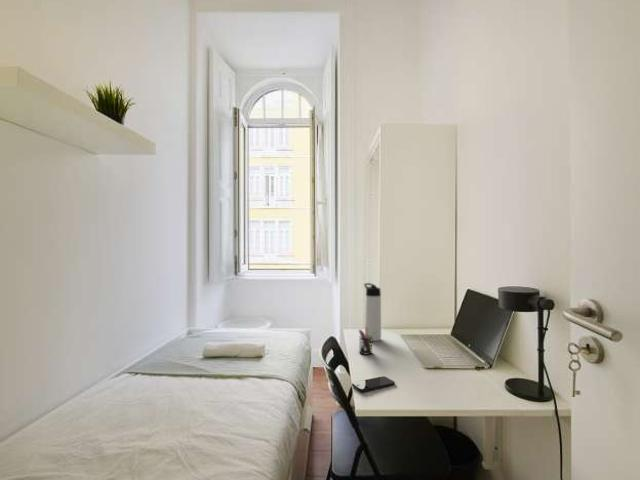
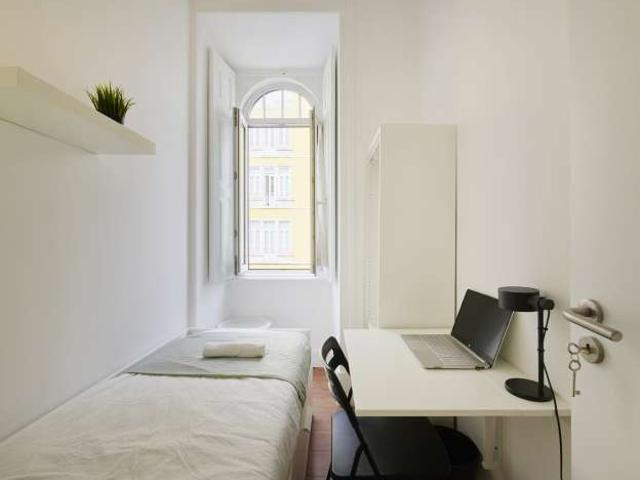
- smartphone (373, 383)
- thermos bottle (371, 311)
- pen holder (367, 339)
